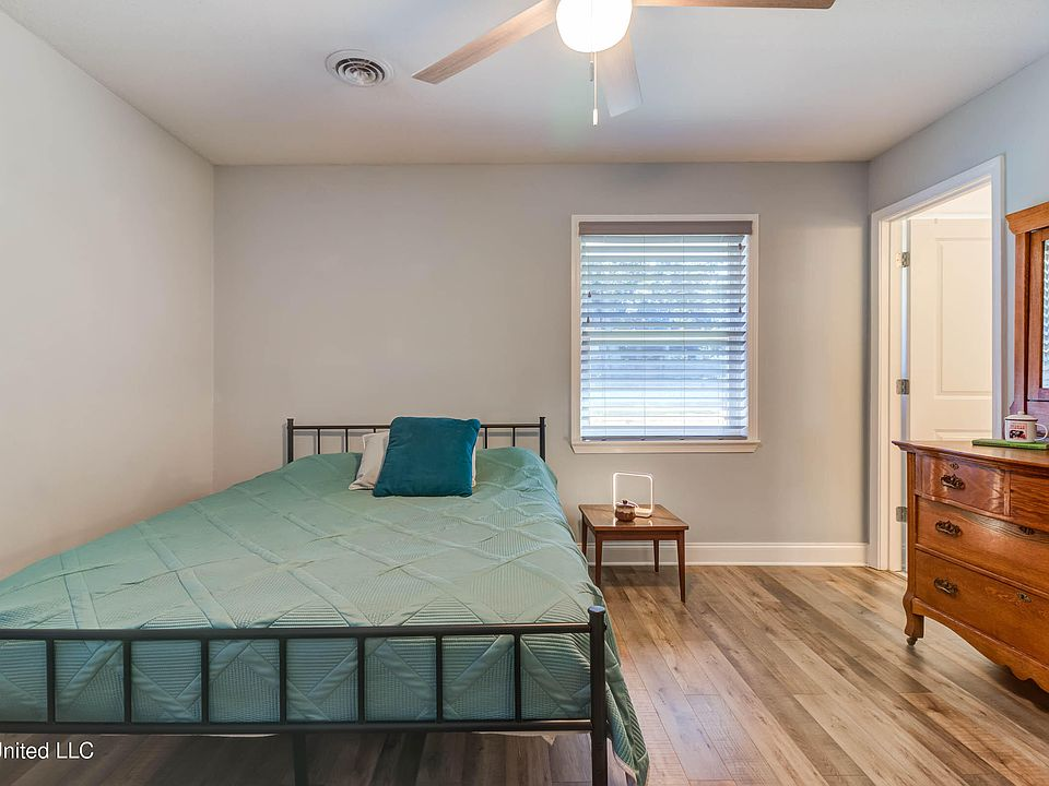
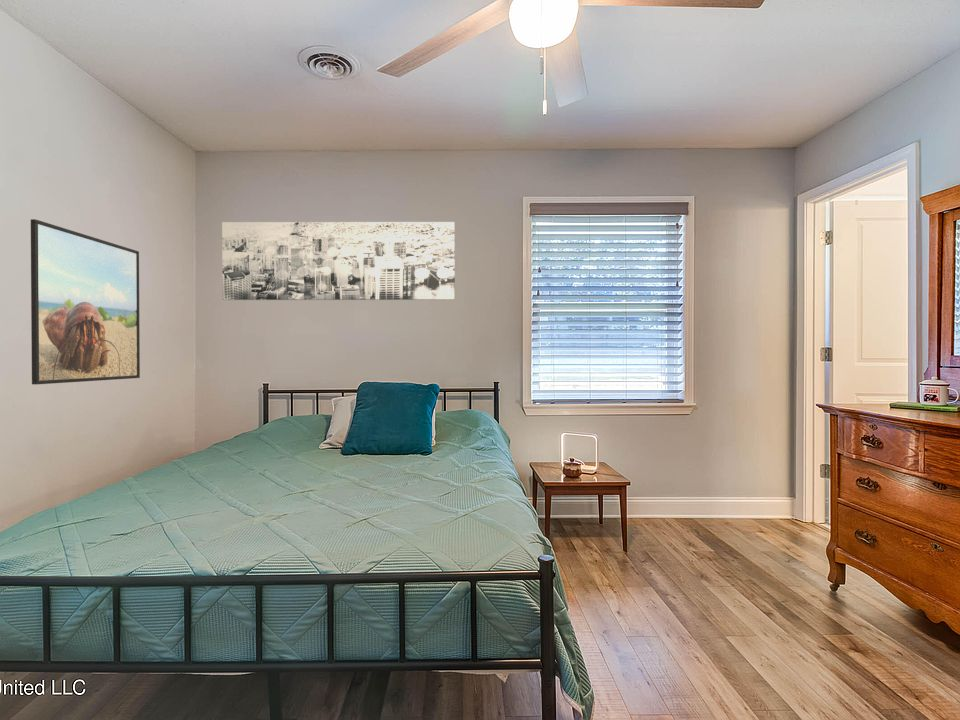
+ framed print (92, 309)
+ wall art (339, 261)
